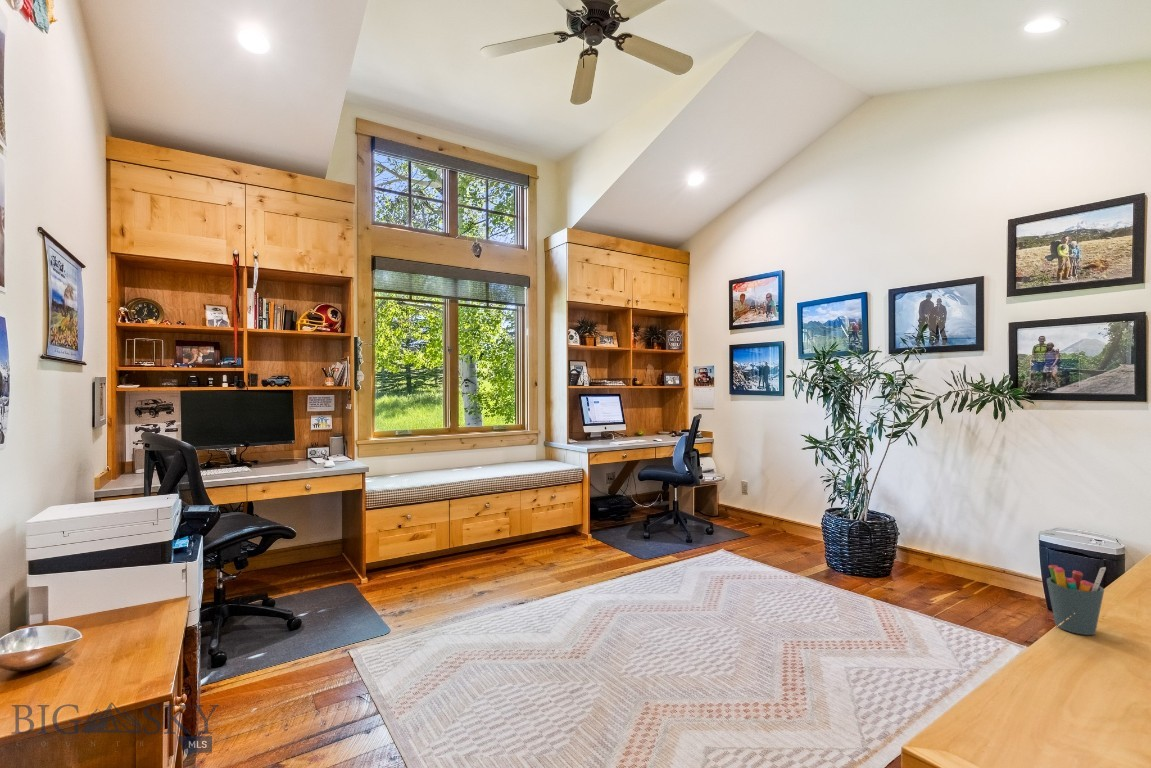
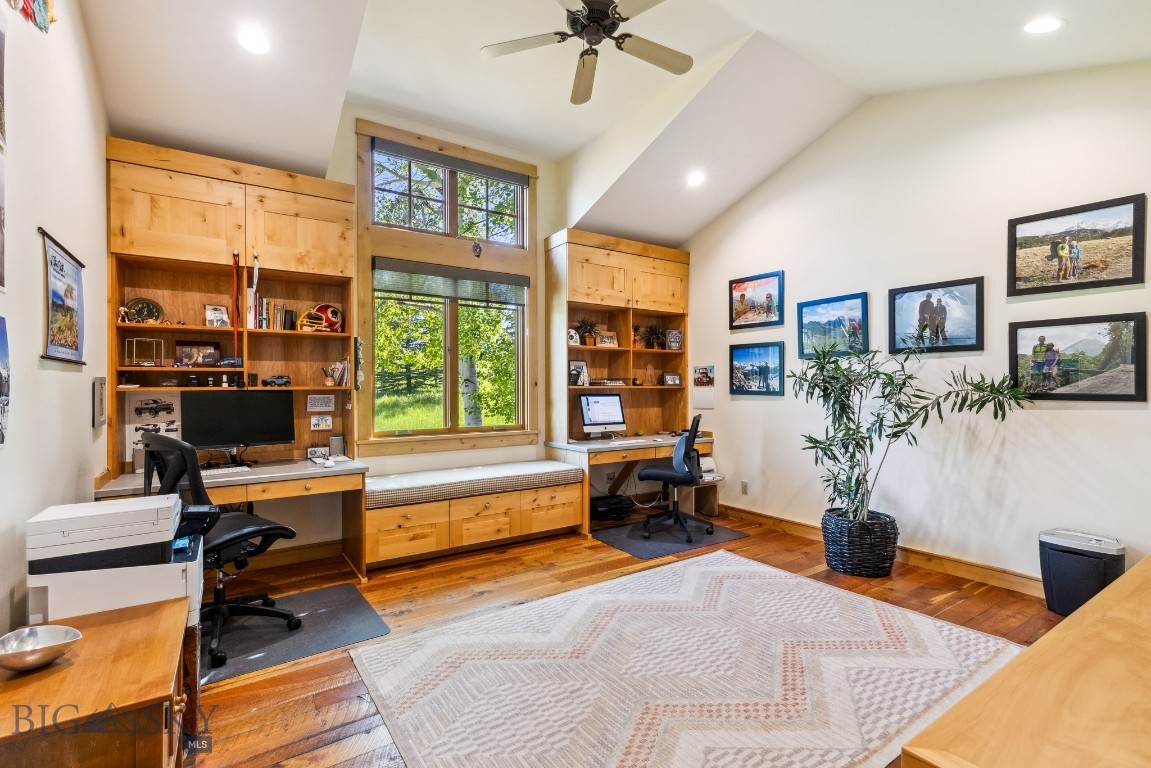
- pen holder (1074, 594)
